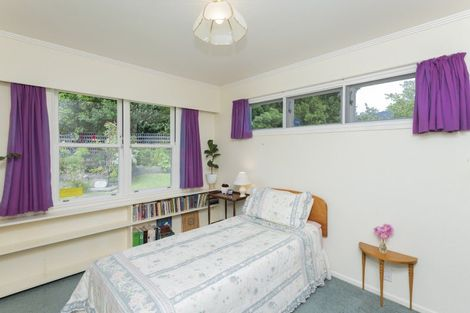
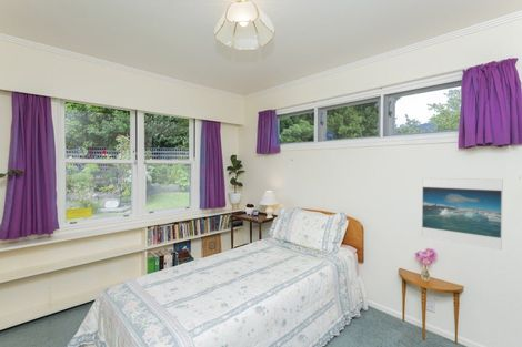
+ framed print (459, 210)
